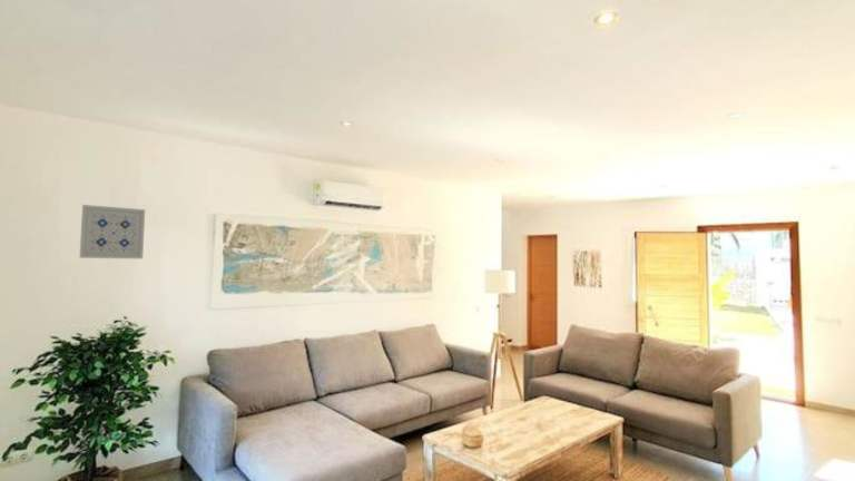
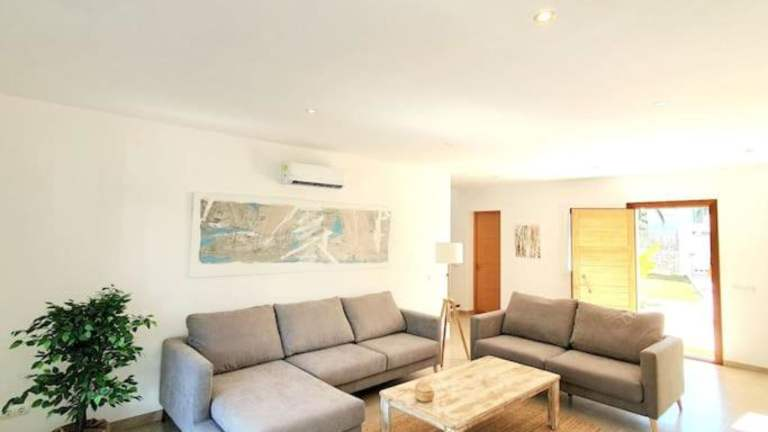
- wall art (114, 233)
